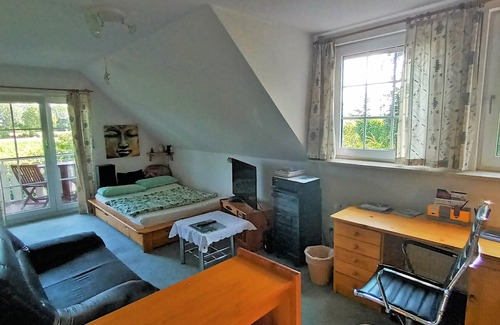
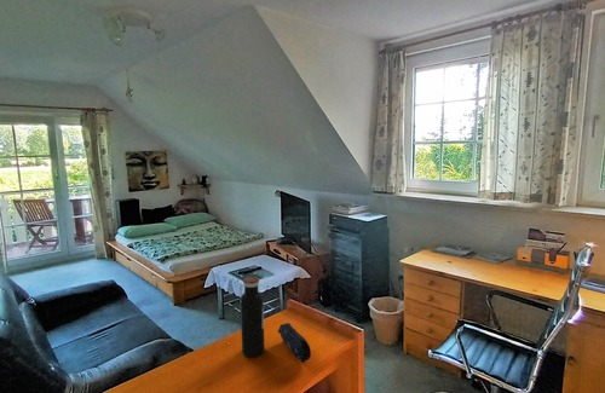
+ pencil case (294, 341)
+ water bottle (252, 316)
